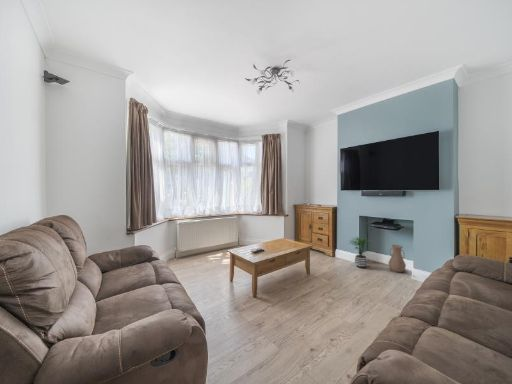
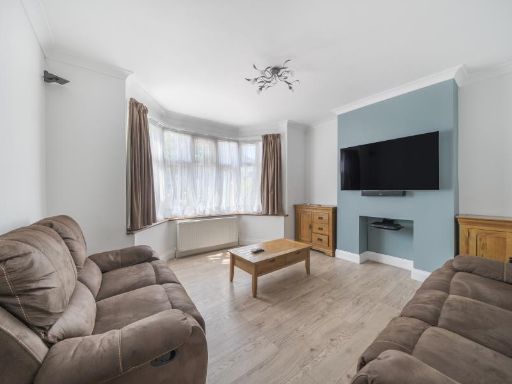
- vase (397, 258)
- potted plant (359, 251)
